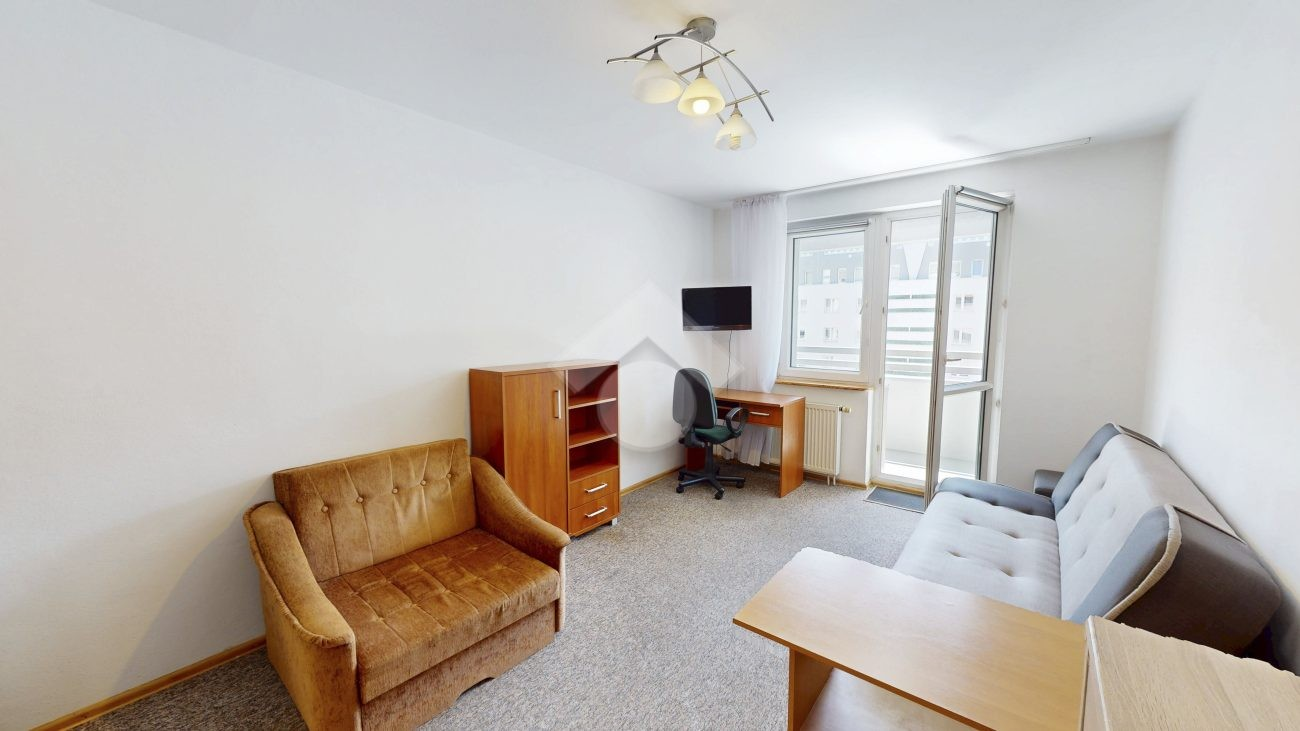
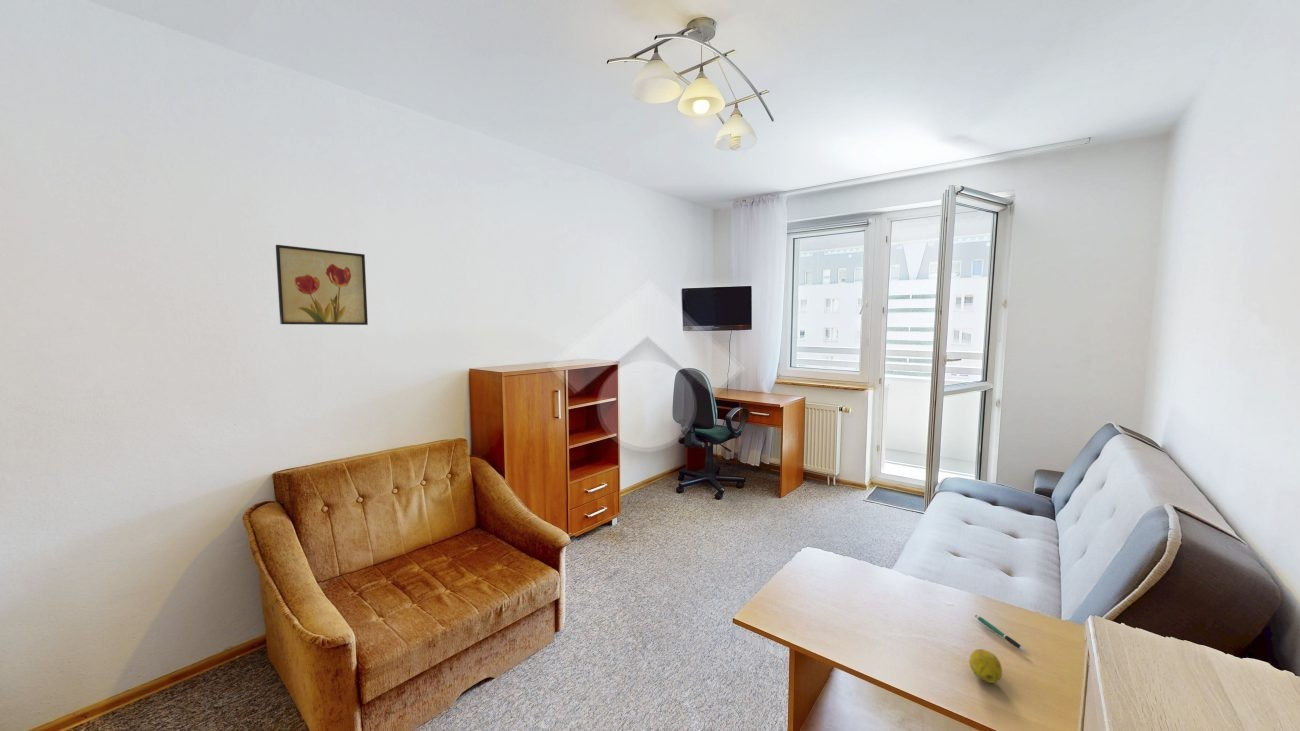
+ pen (999, 632)
+ fruit (985, 664)
+ wall art (324, 287)
